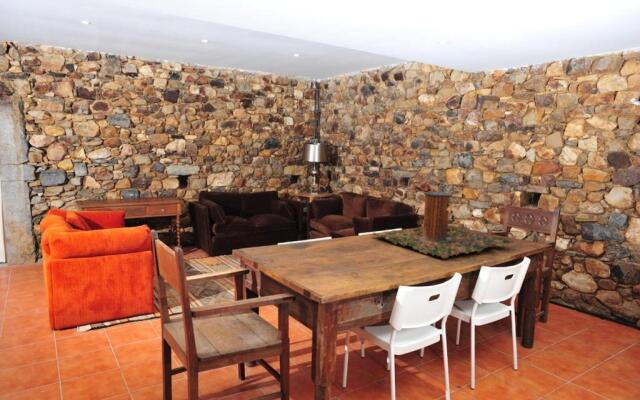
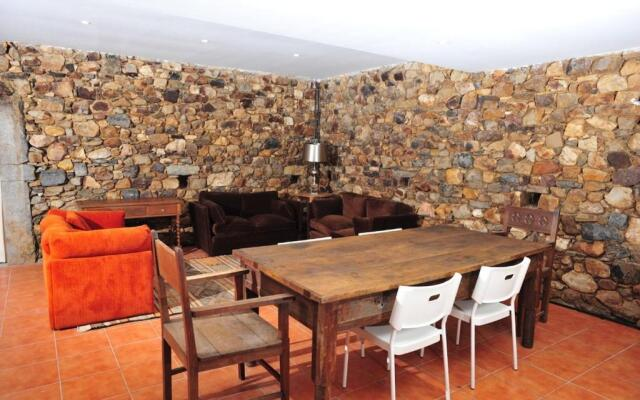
- trash can (441, 218)
